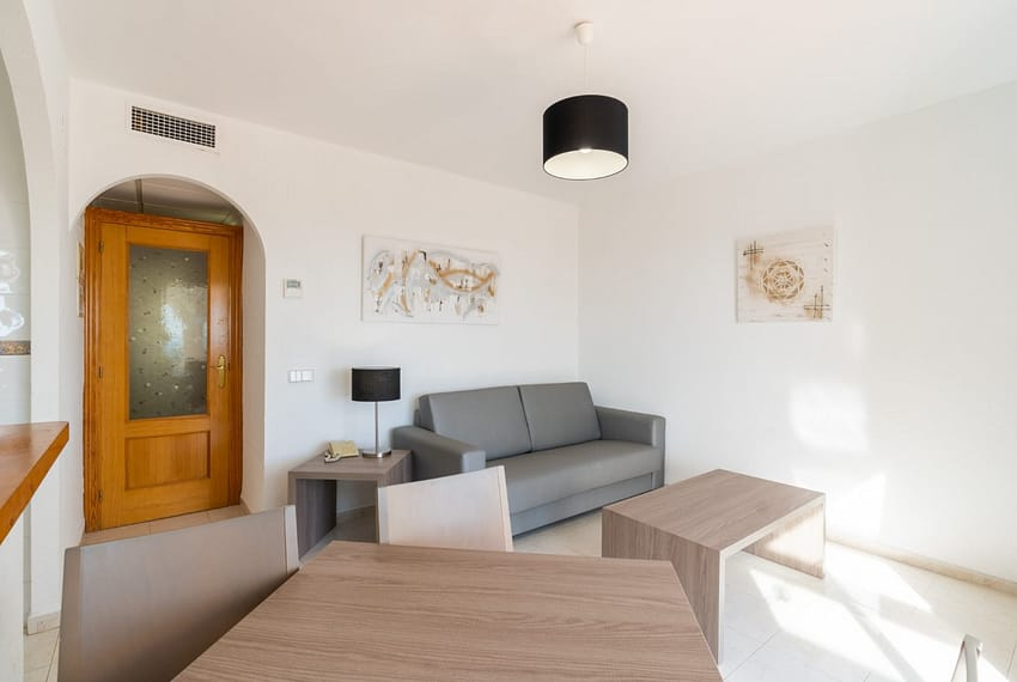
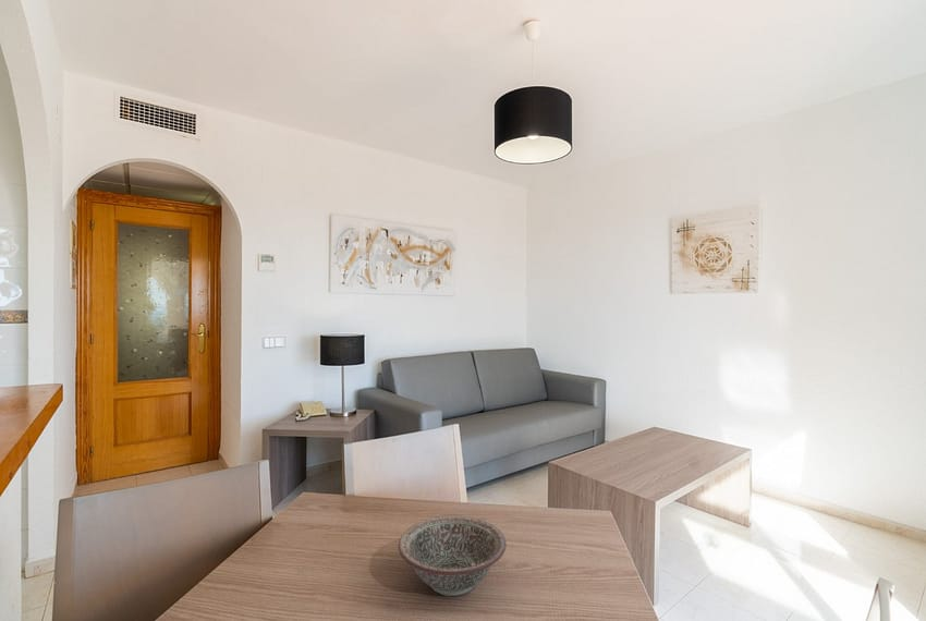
+ decorative bowl (452, 560)
